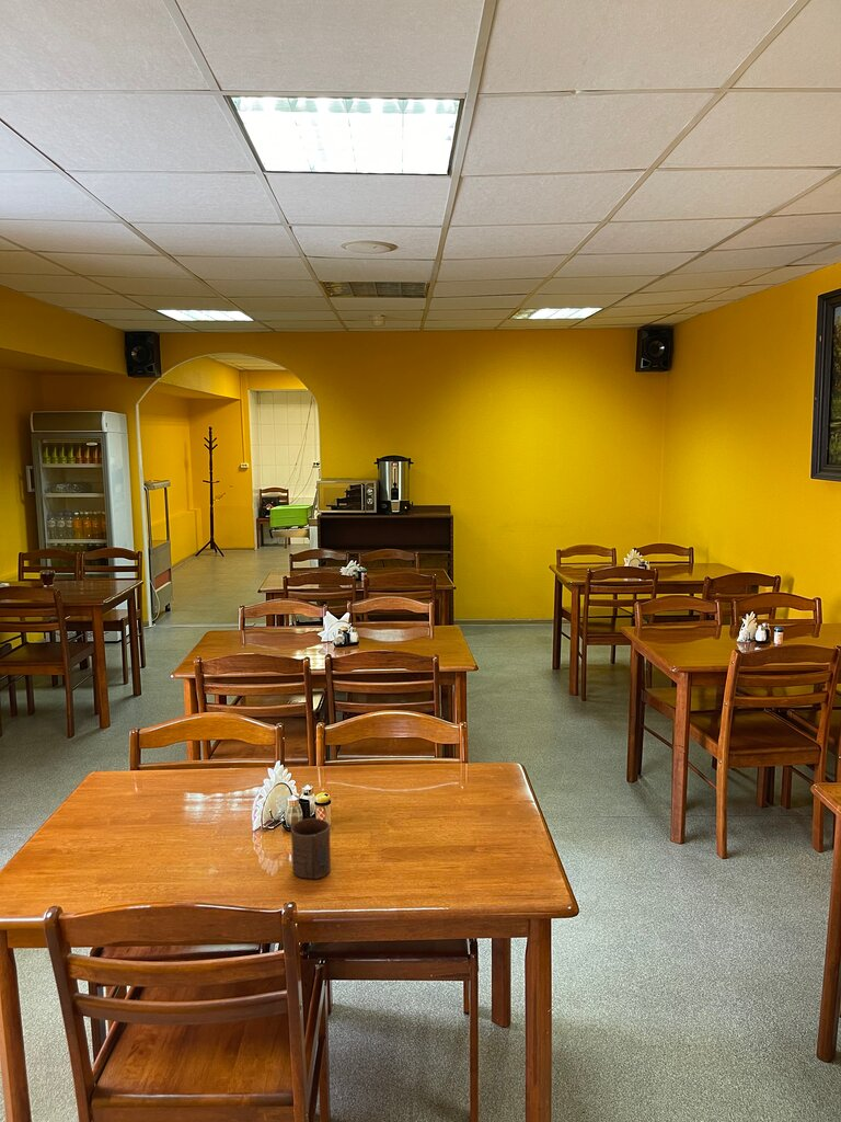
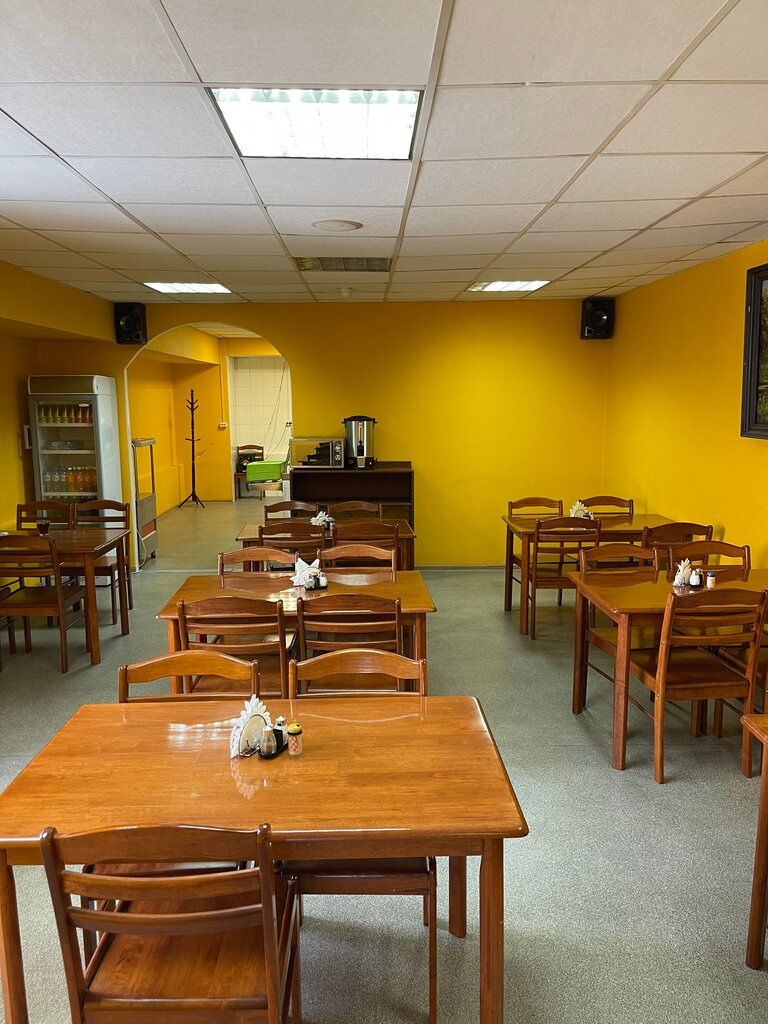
- cup (311, 848)
